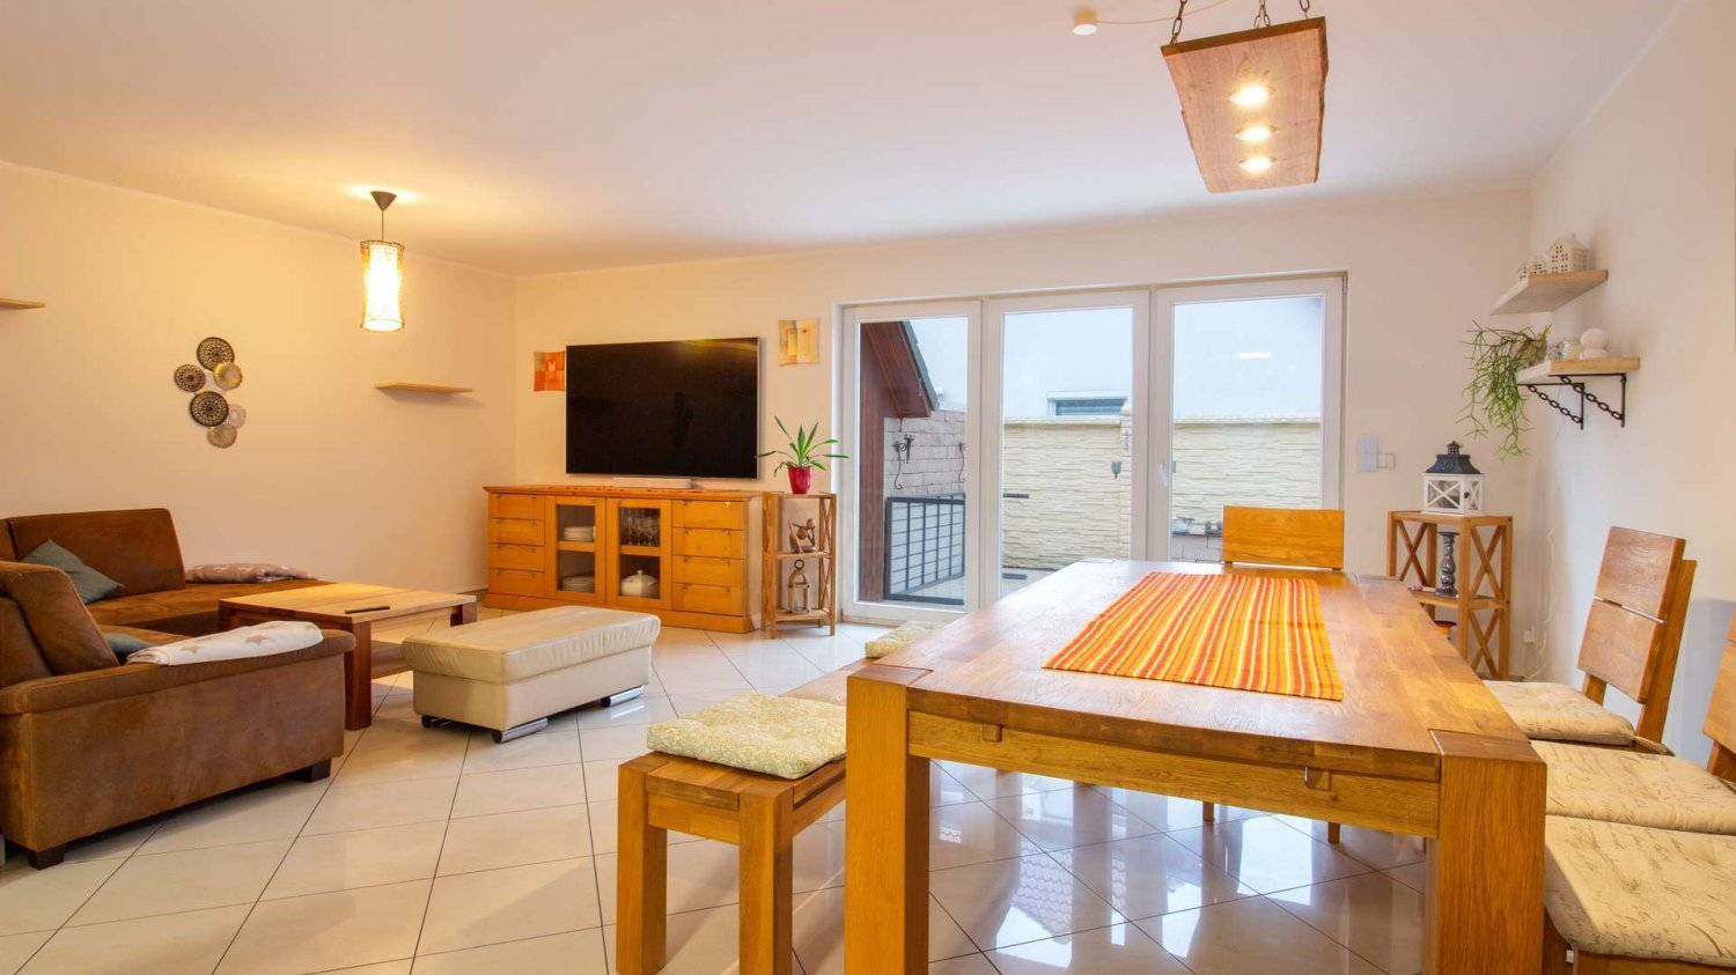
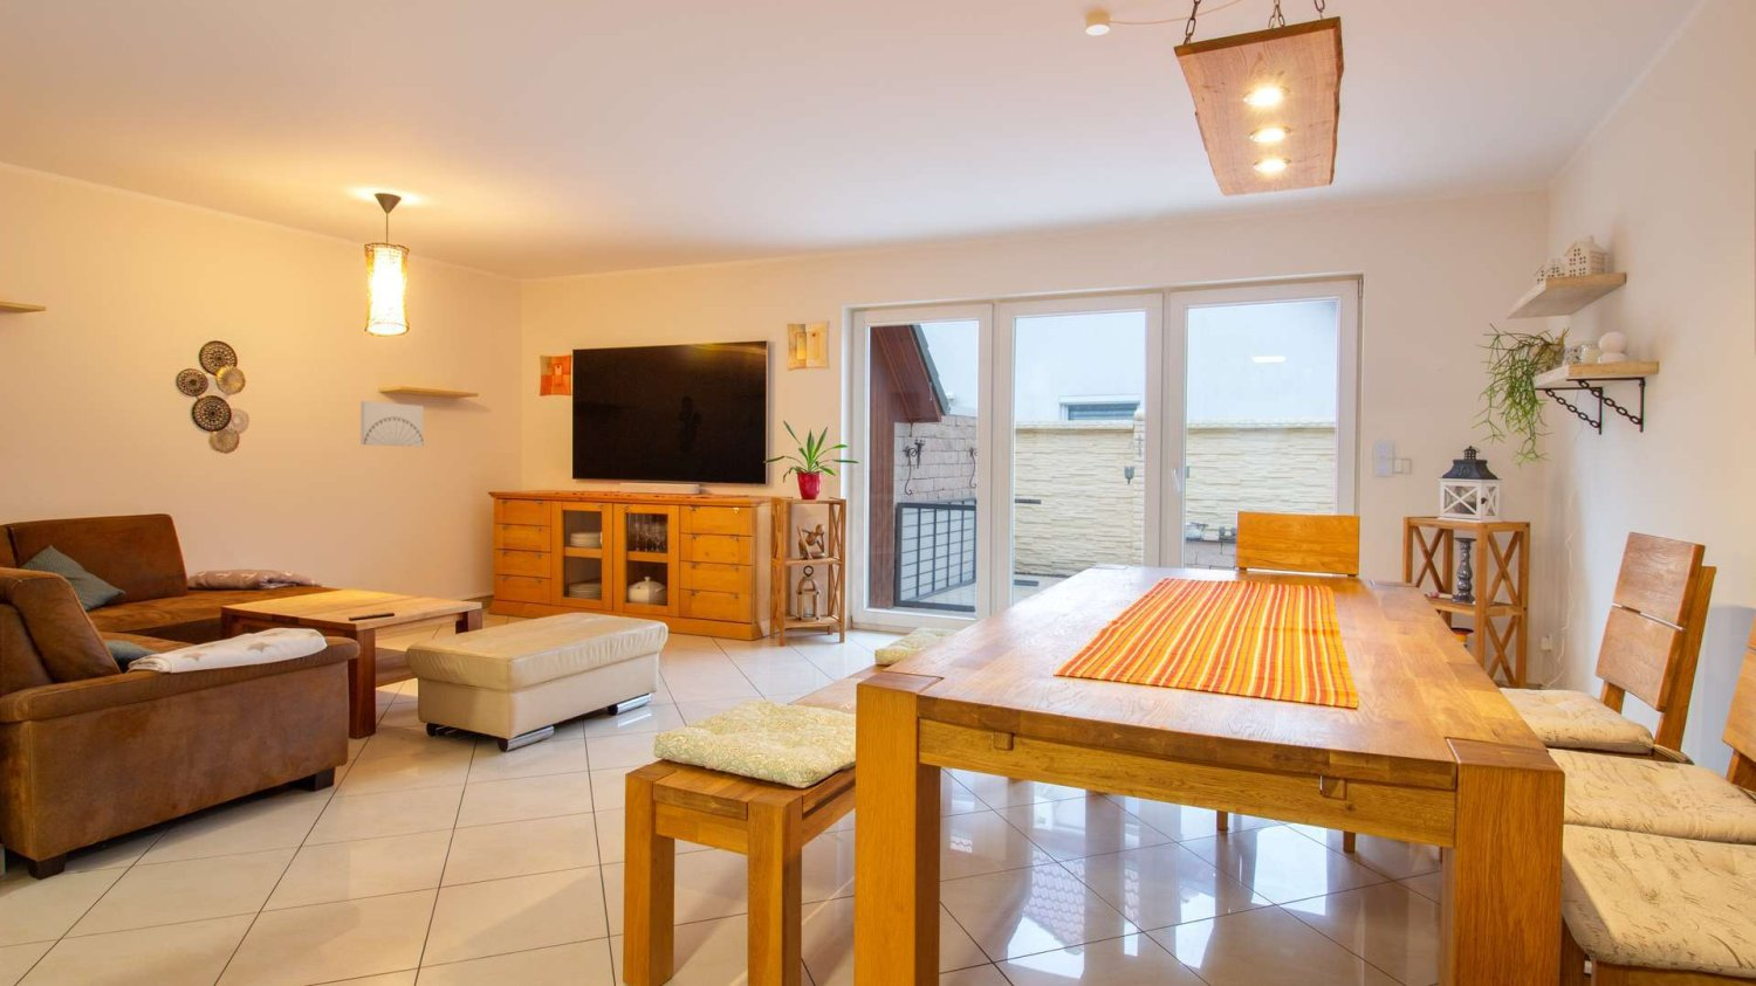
+ wall art (392, 424)
